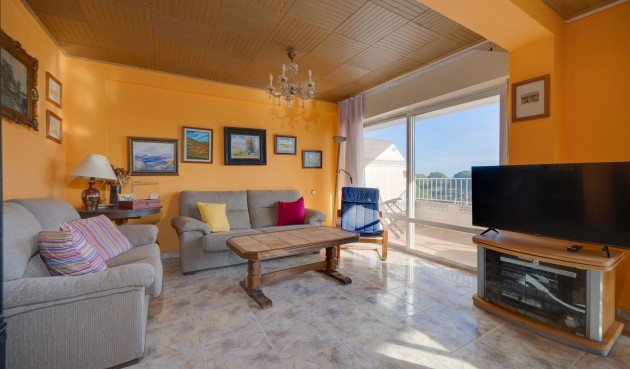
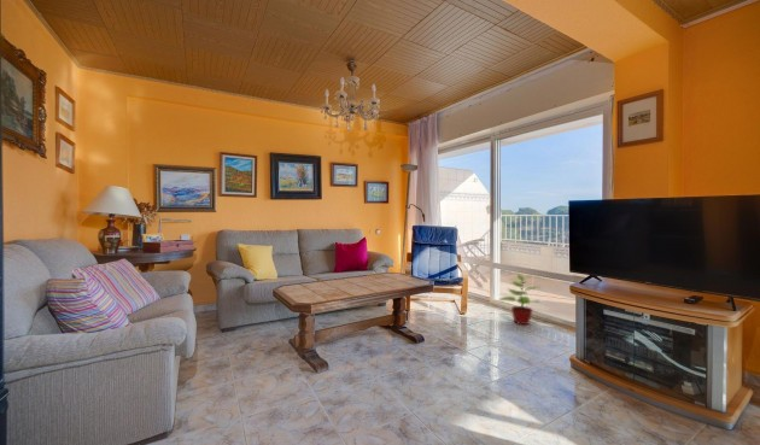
+ potted plant (522, 297)
